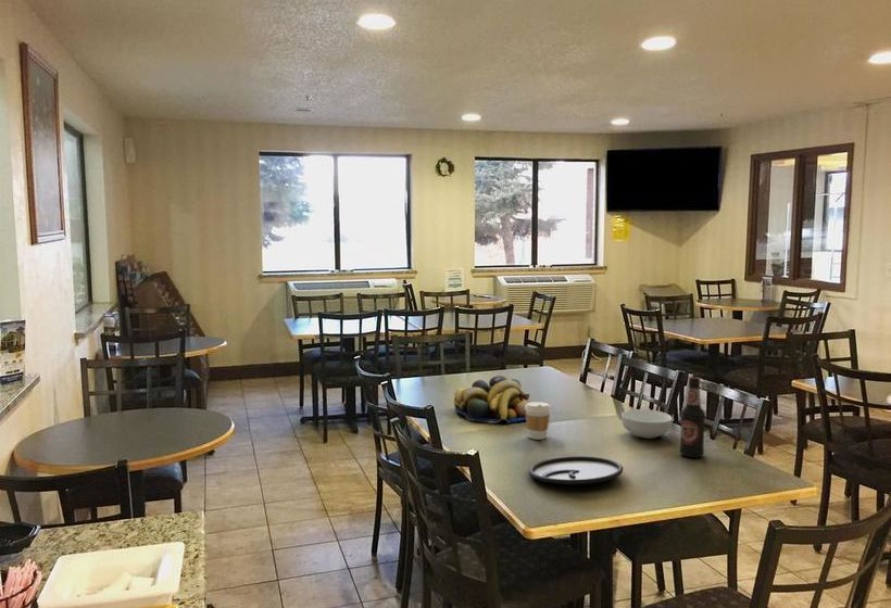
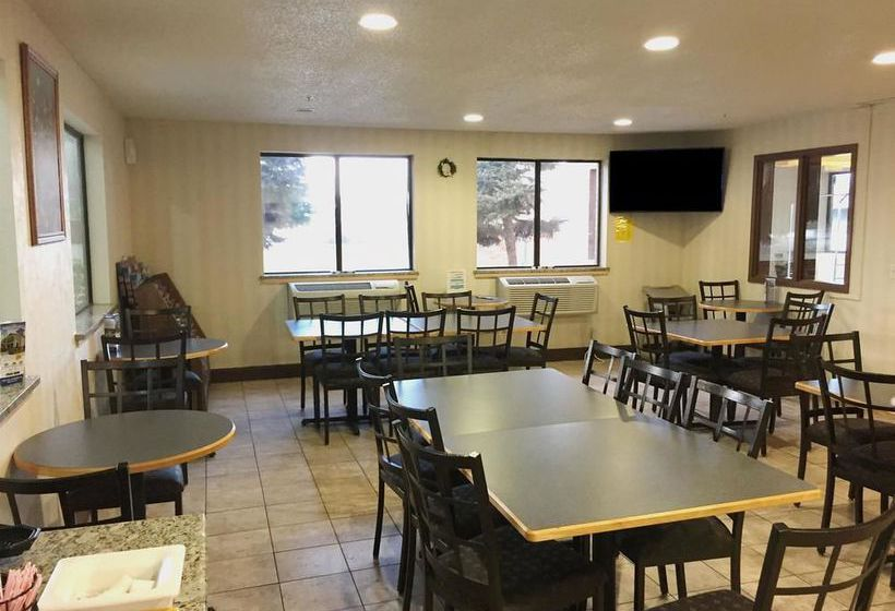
- coffee cup (537, 419)
- cereal bowl (645, 425)
- fruit bowl (499, 395)
- bottle (692, 416)
- plate (575, 469)
